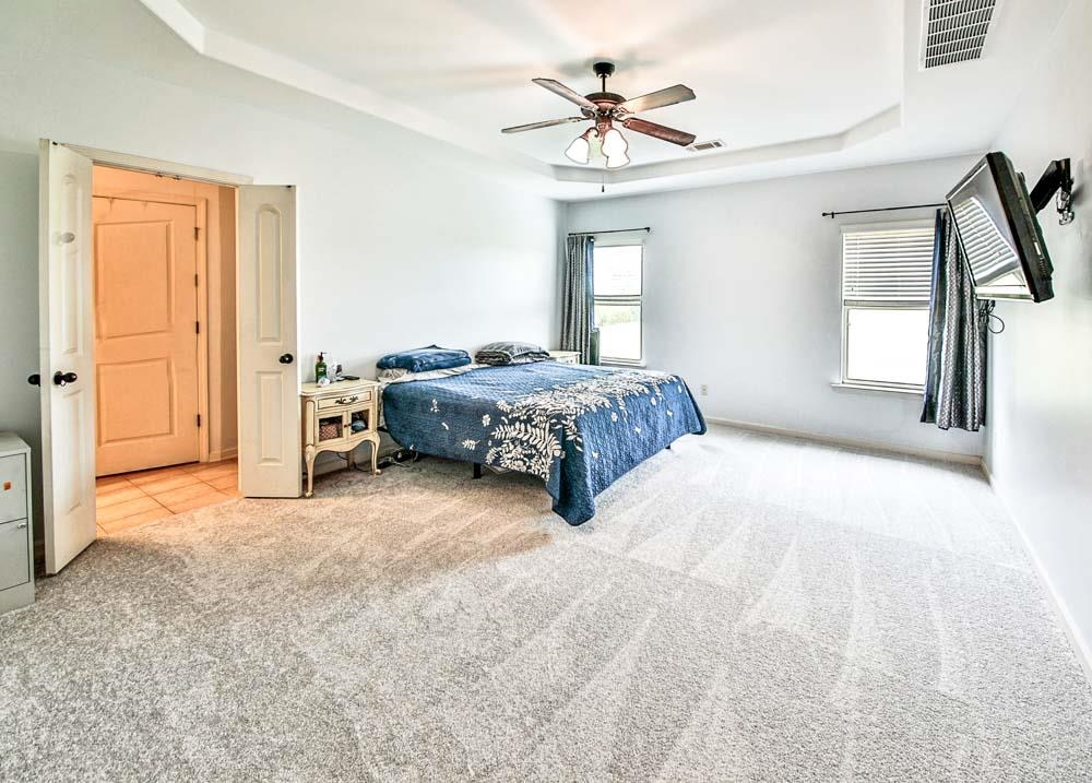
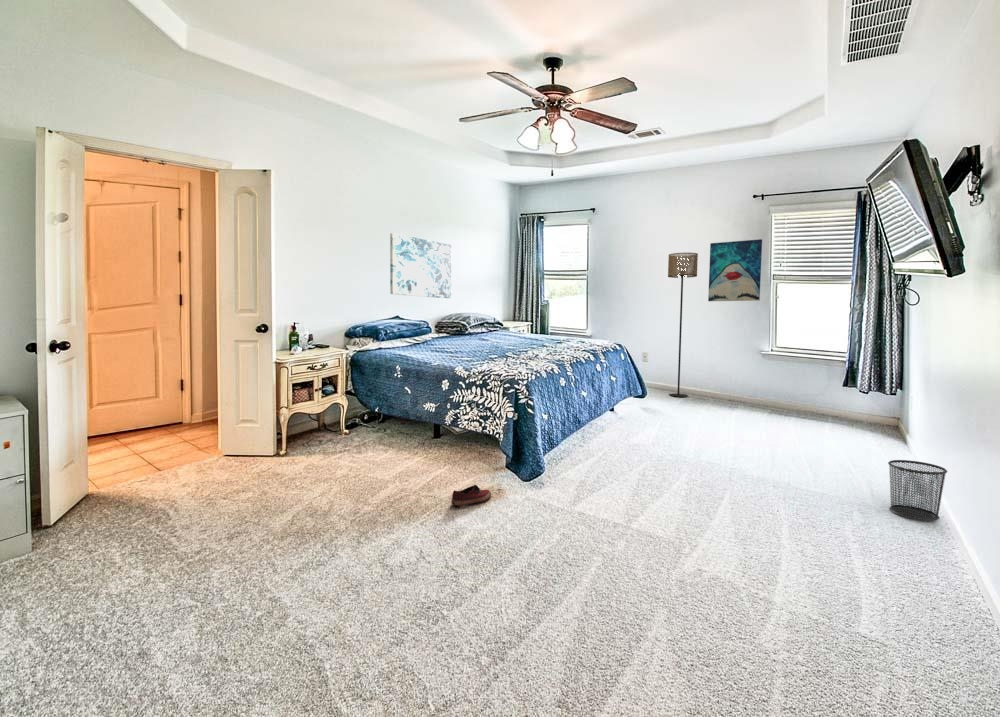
+ shoe (472, 492)
+ wall art (422, 268)
+ wall art (734, 271)
+ waste bin (915, 489)
+ floor lamp (680, 325)
